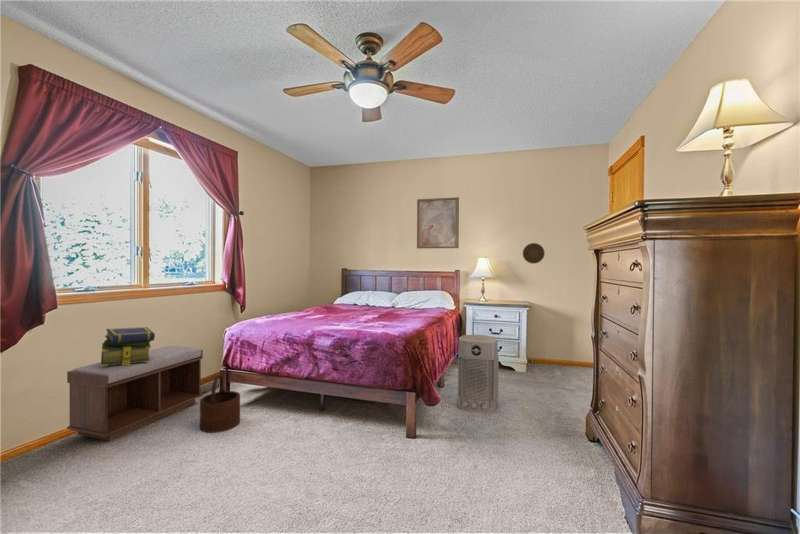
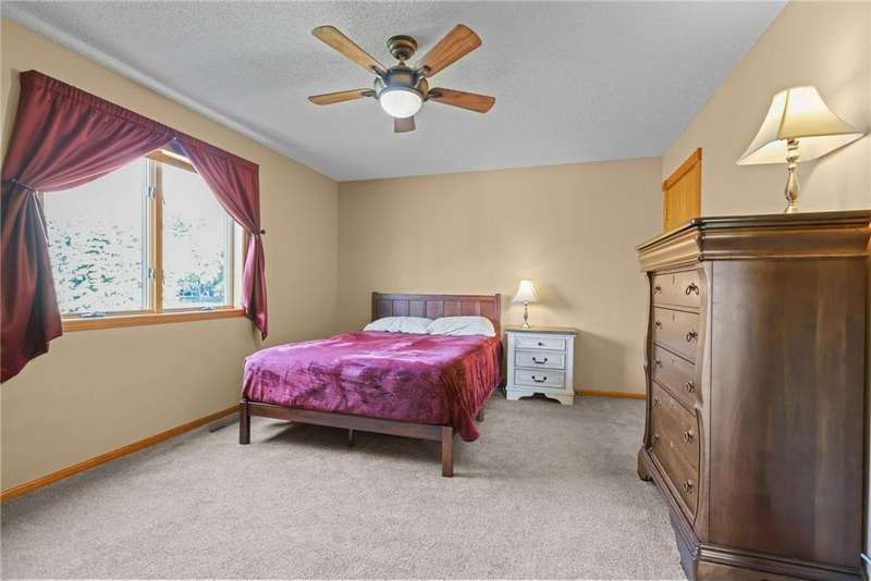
- bench (143, 386)
- wall art (437, 223)
- wooden bucket (220, 399)
- decorative plate (533, 253)
- air purifier (477, 370)
- stack of books (127, 346)
